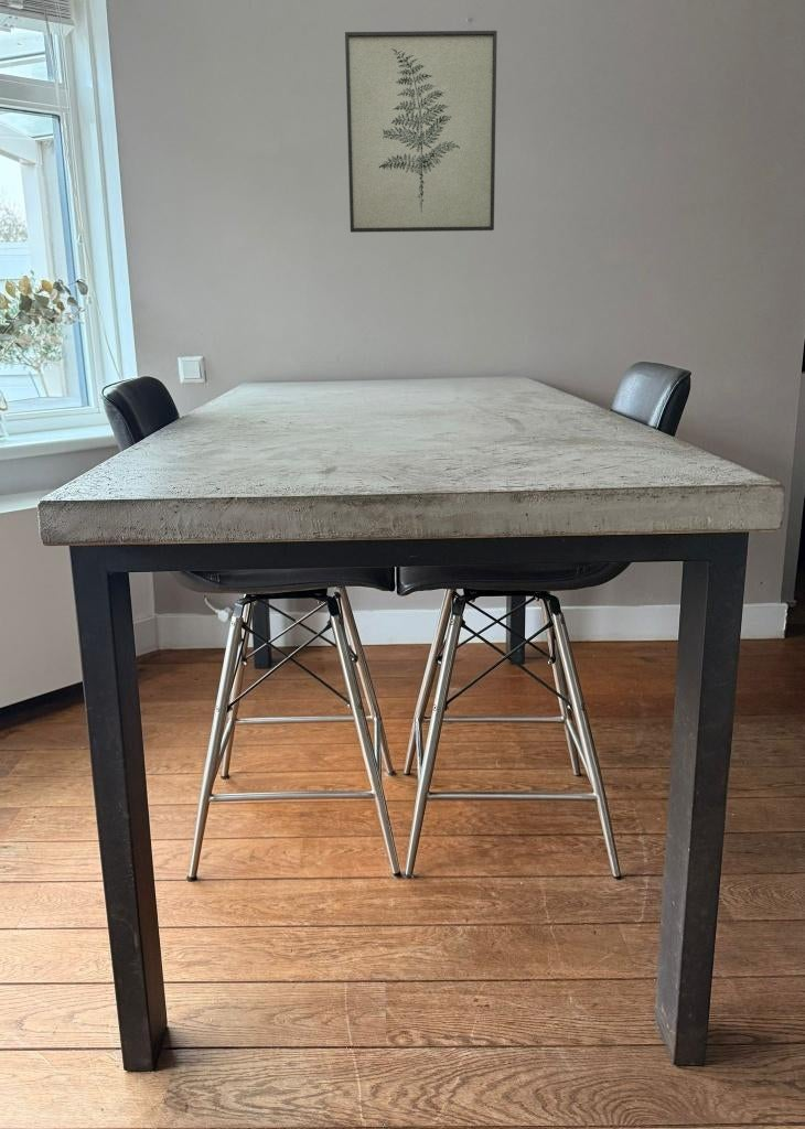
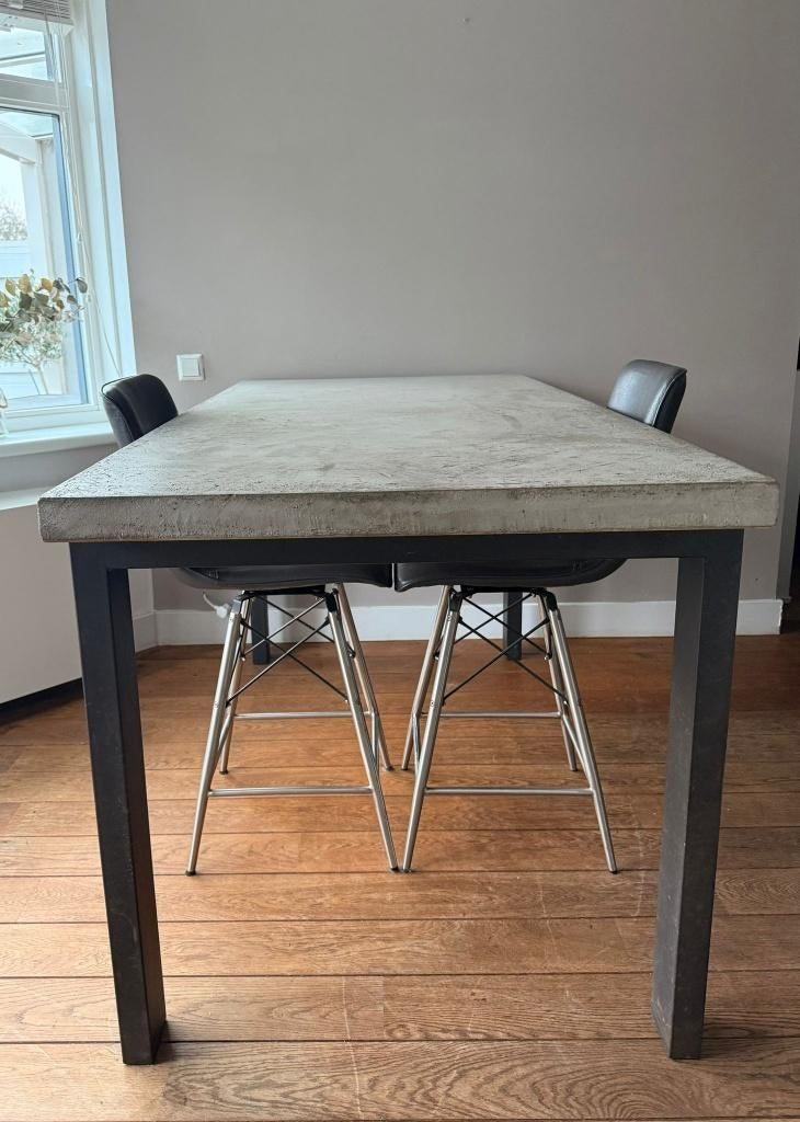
- wall art (421, 135)
